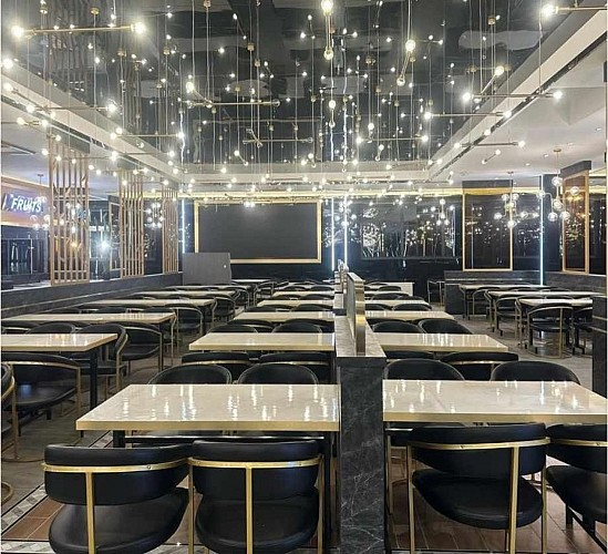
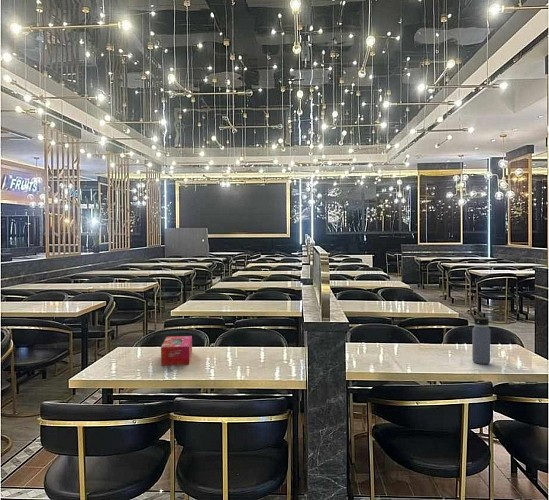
+ water bottle (480, 336)
+ tissue box (177, 349)
